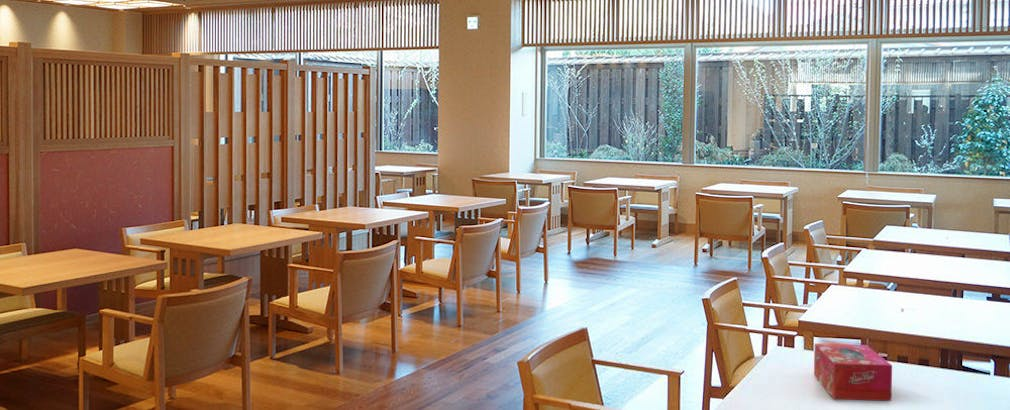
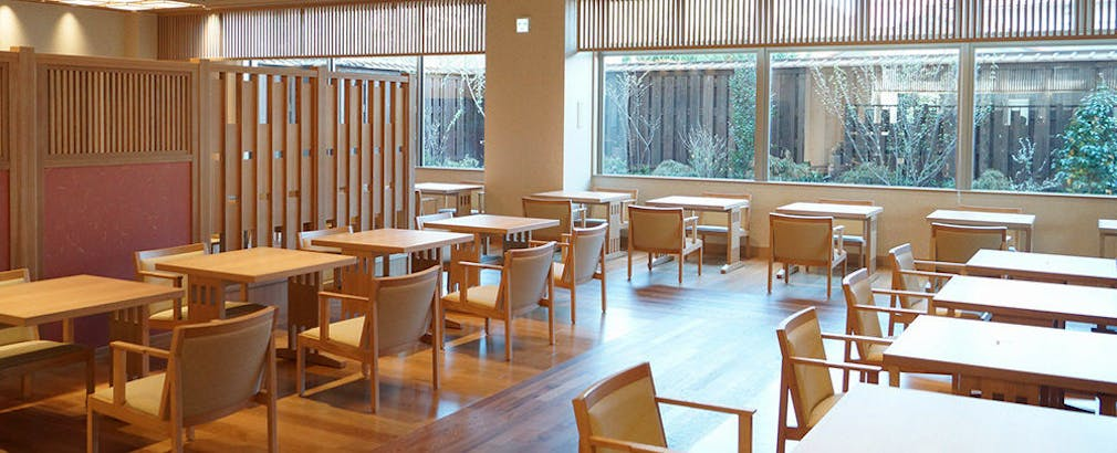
- tissue box (850, 370)
